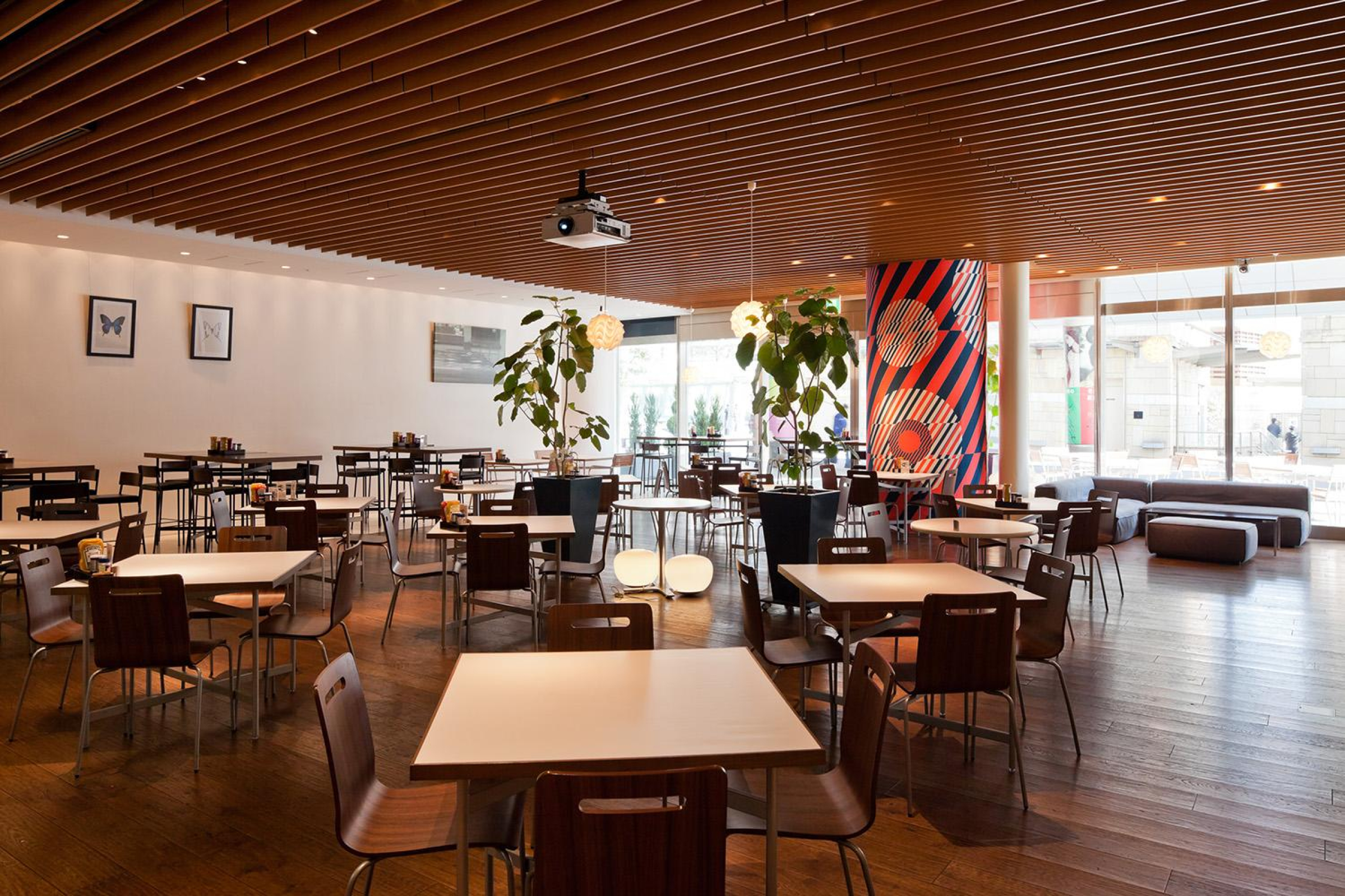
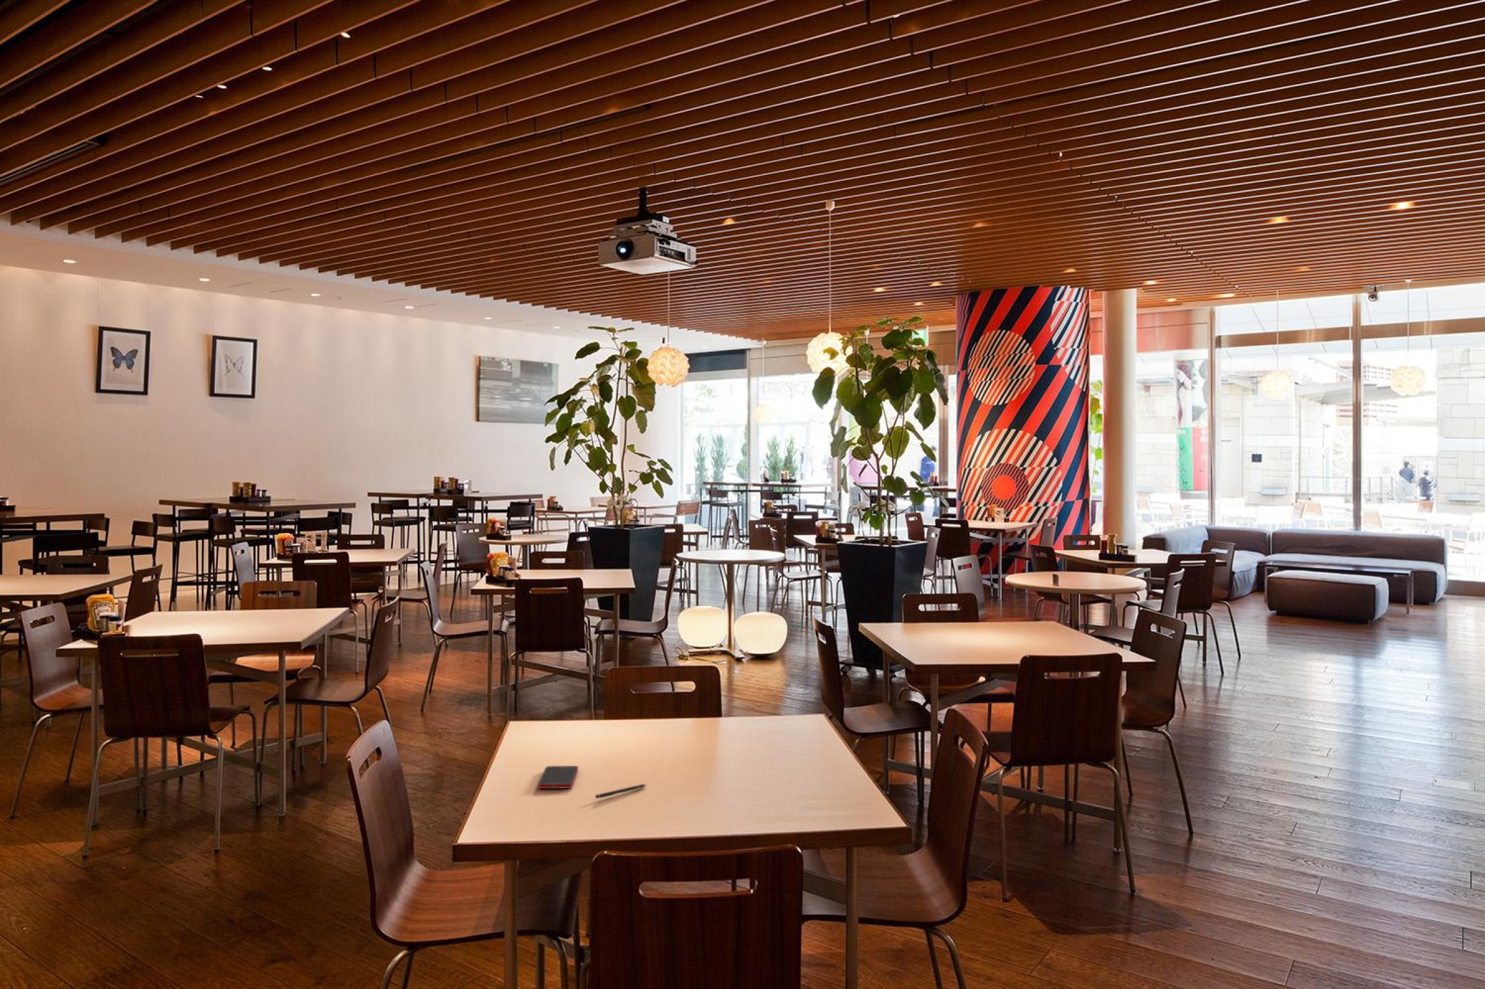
+ cell phone (559, 777)
+ pen (622, 790)
